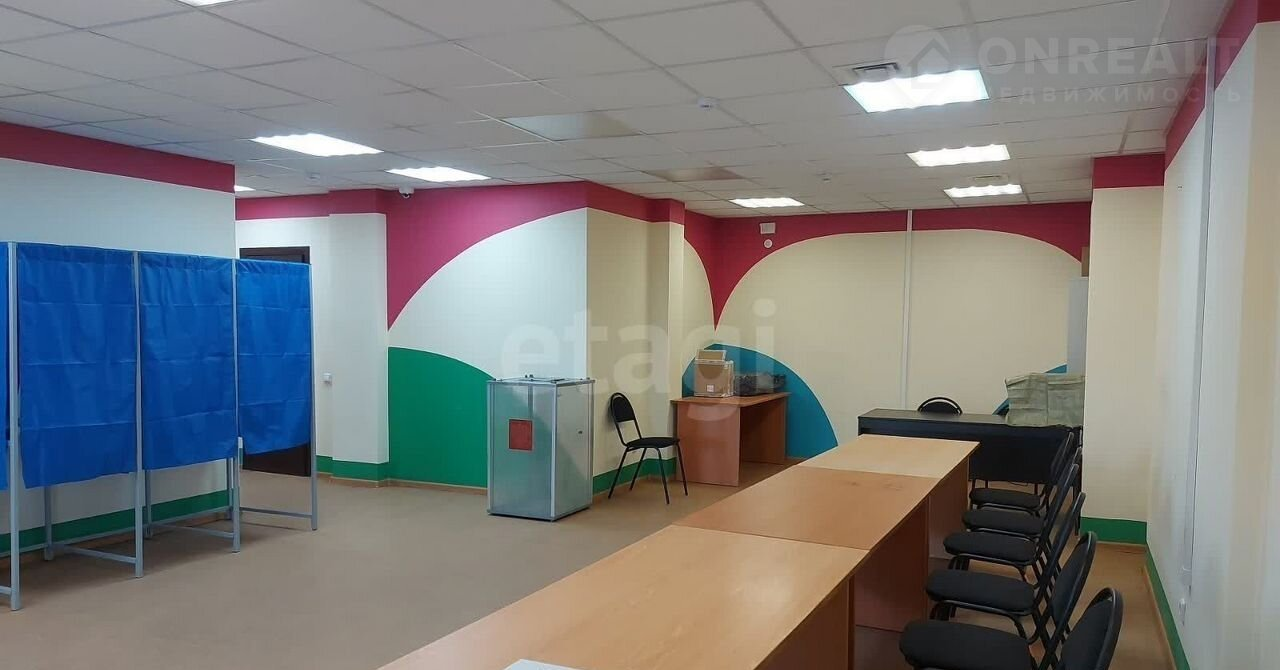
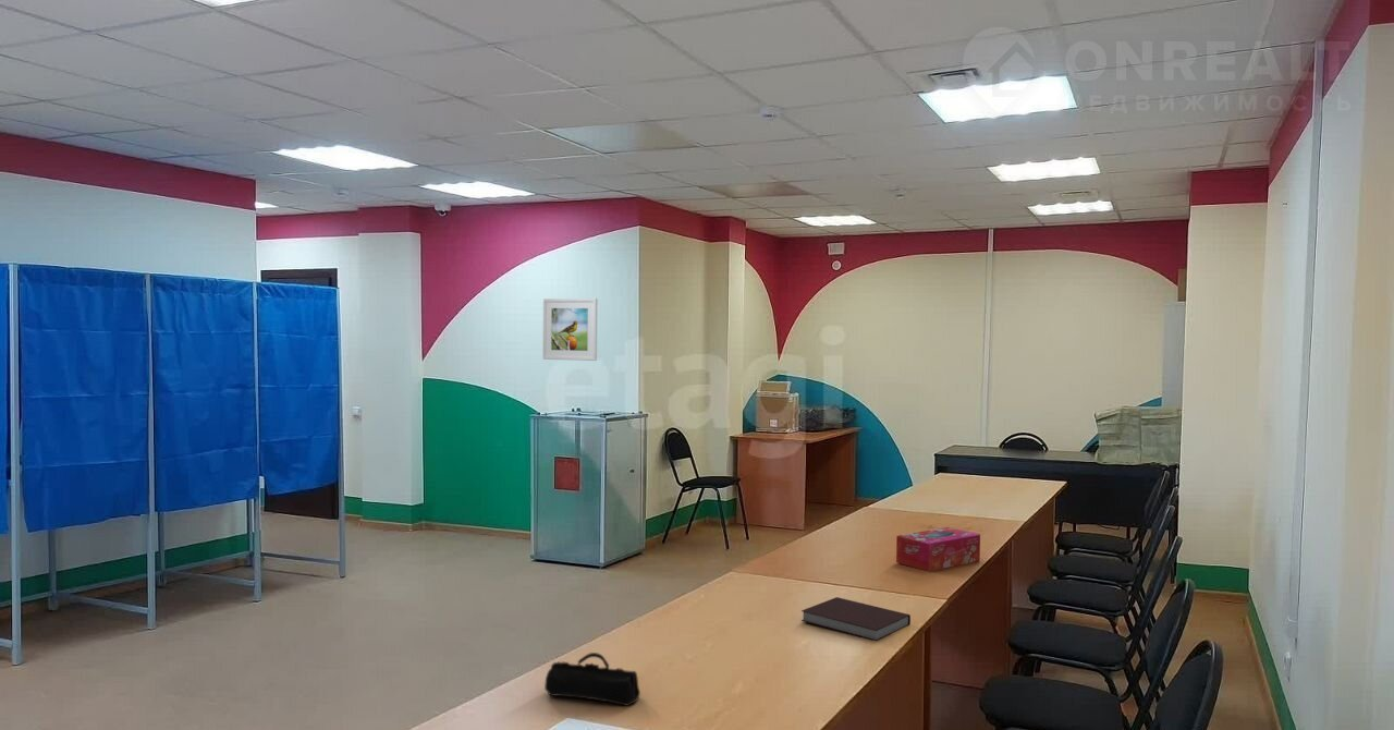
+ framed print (570, 329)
+ tissue box (938, 548)
+ notebook (855, 618)
+ pencil case (591, 674)
